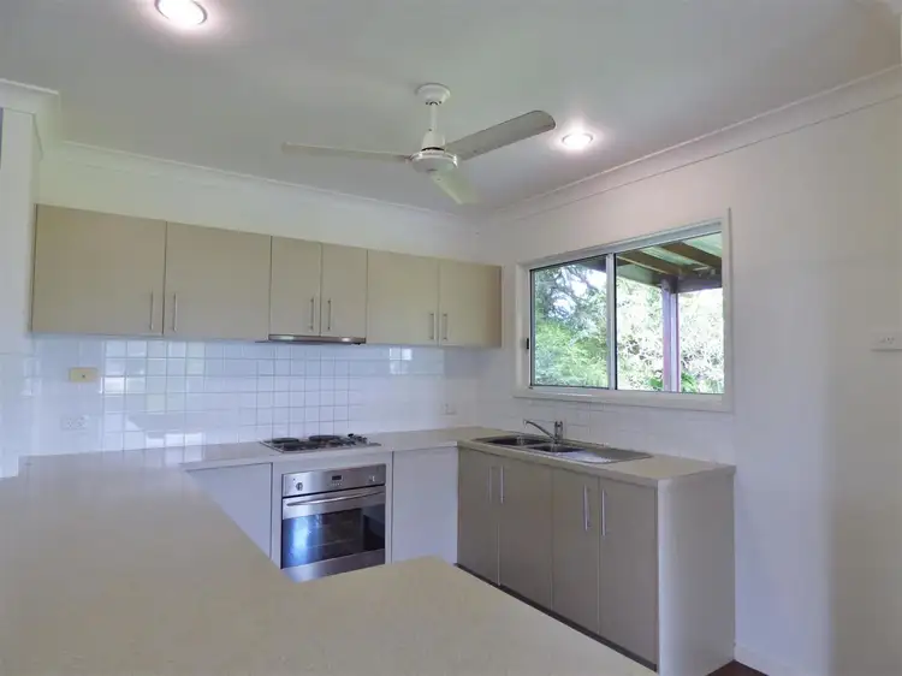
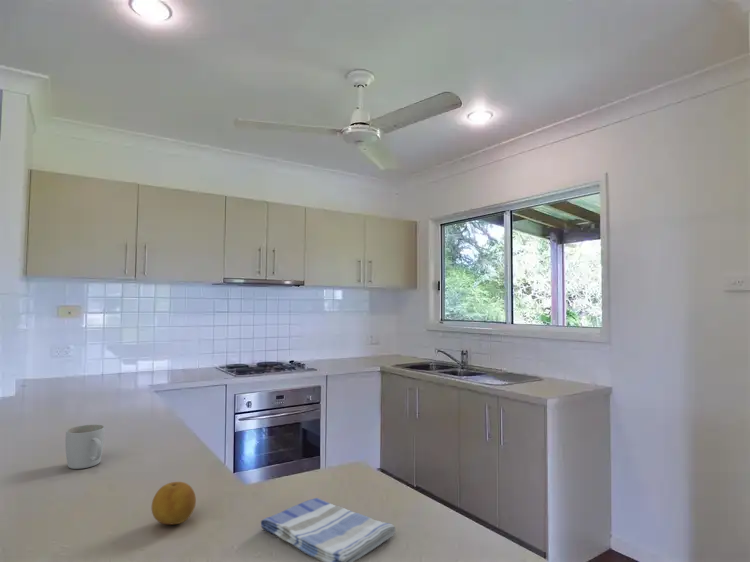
+ mug (88, 447)
+ fruit (174, 503)
+ dish towel (327, 526)
